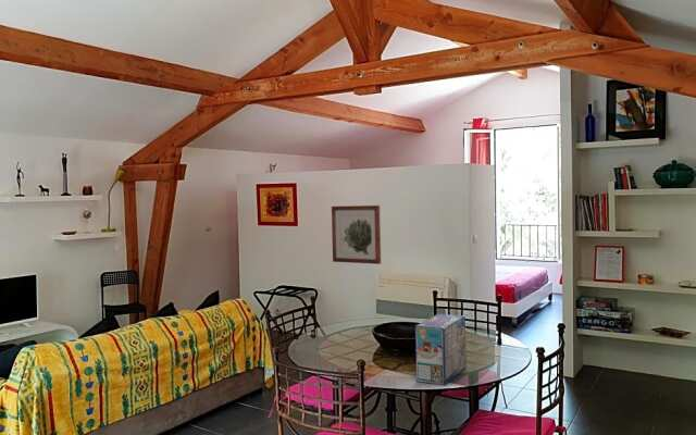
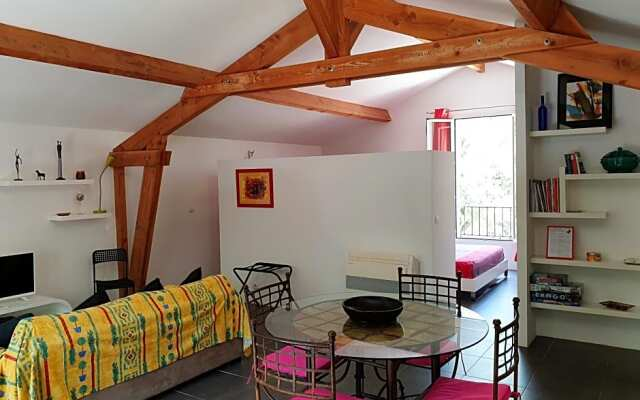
- toaster pastry box (442, 347)
- wall art (356, 234)
